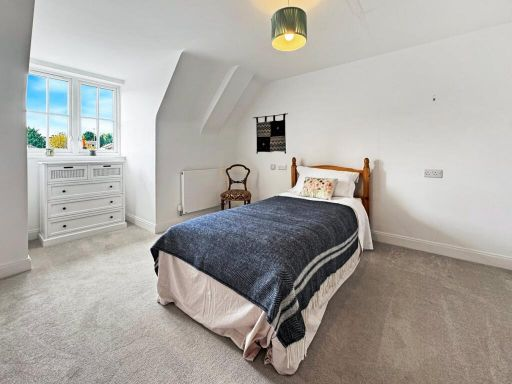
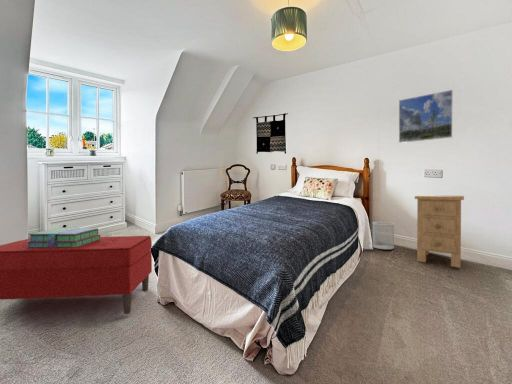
+ nightstand (439, 228)
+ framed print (424, 117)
+ bench (75, 273)
+ wastebasket (383, 235)
+ stack of books (65, 236)
